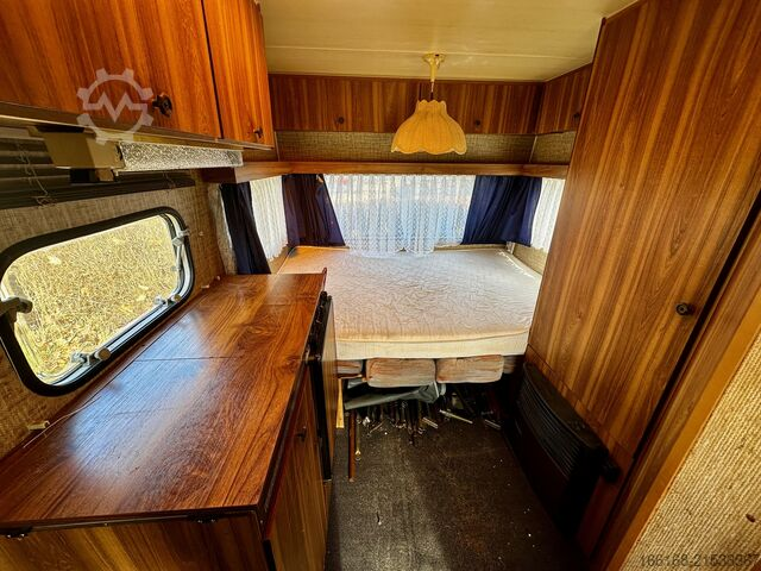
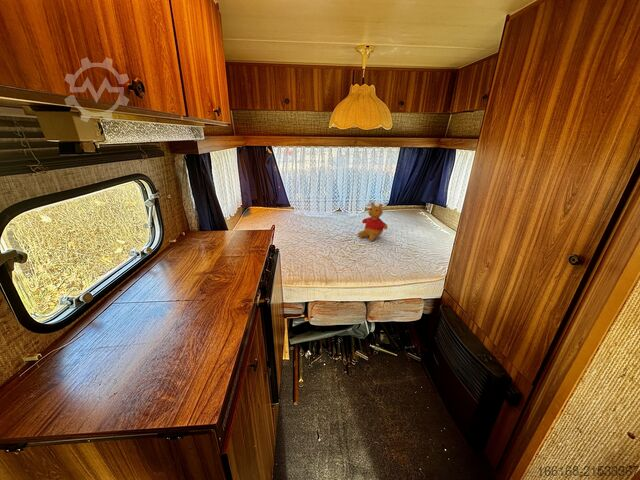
+ stuffed bear (372, 220)
